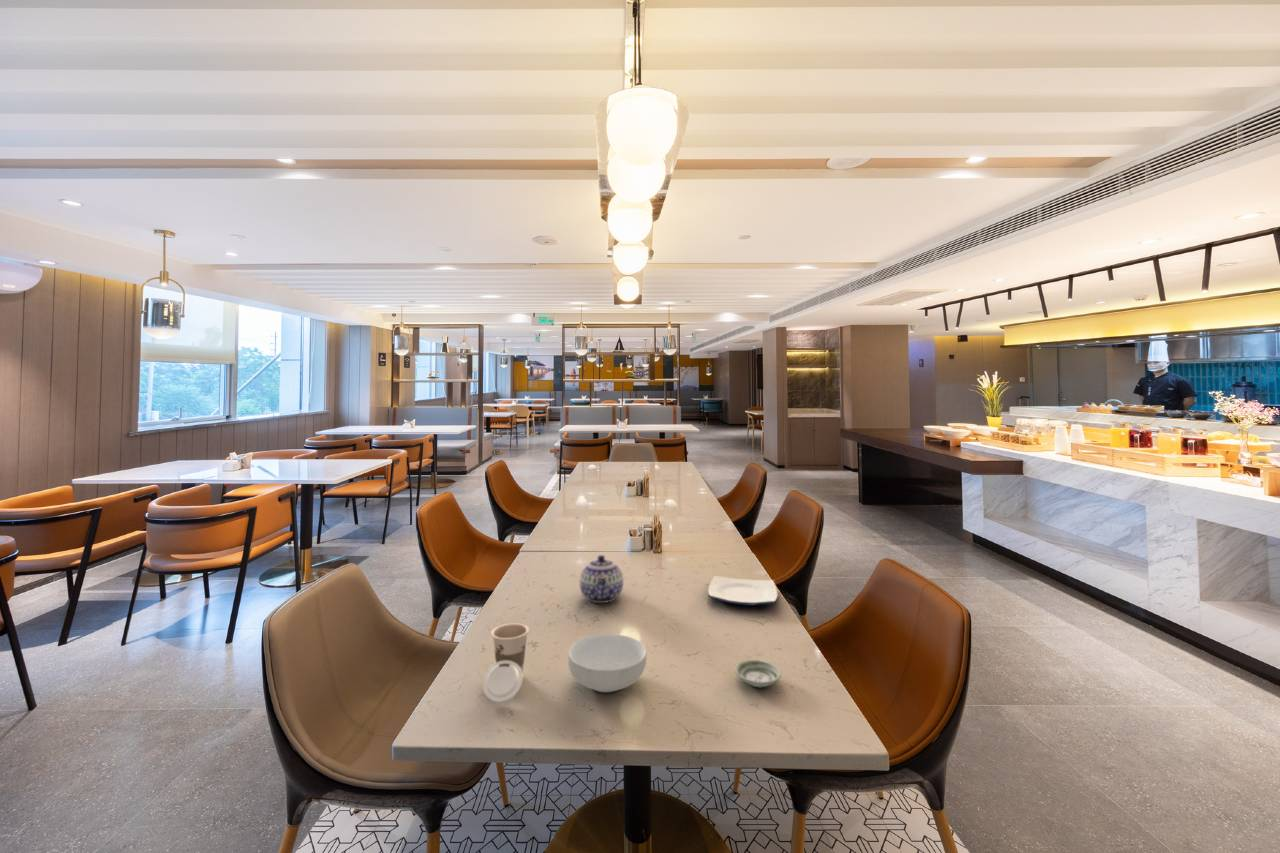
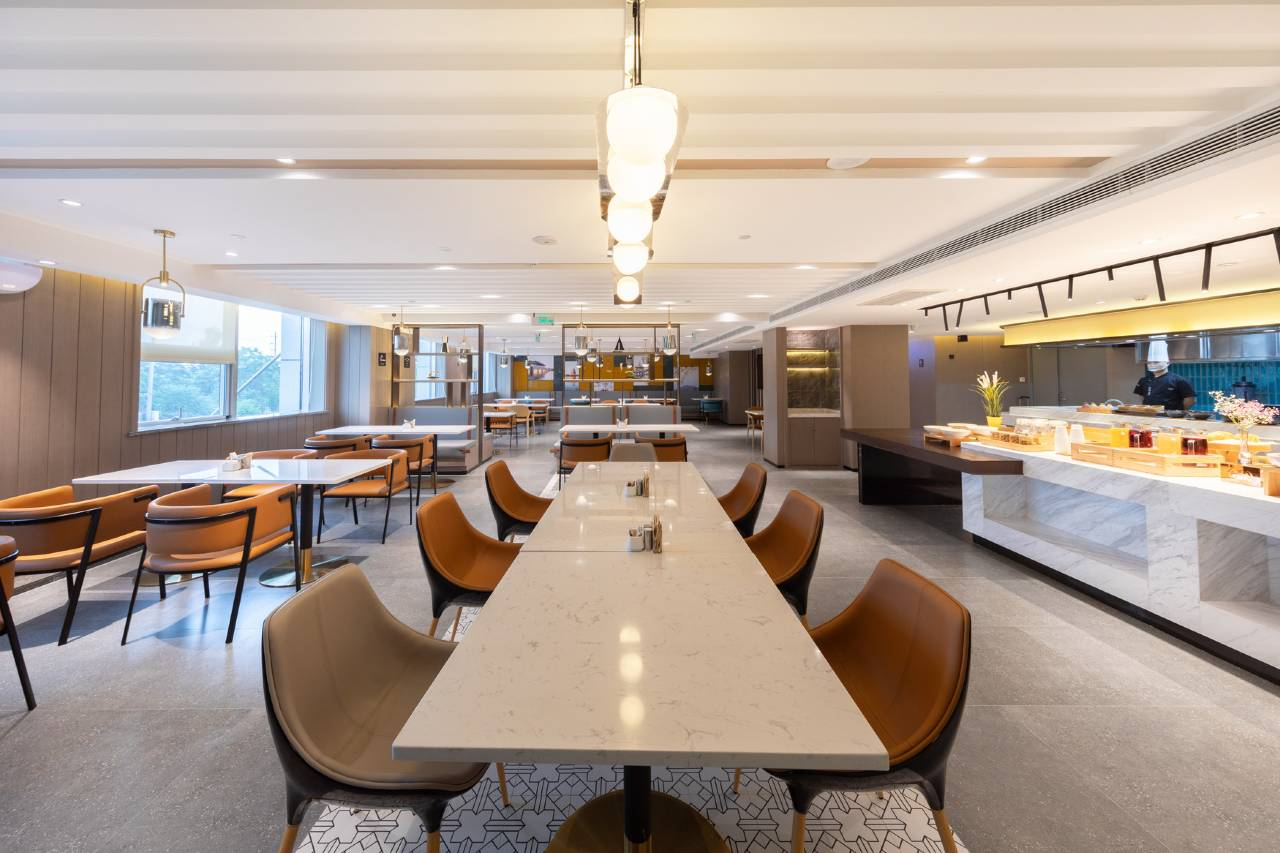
- cereal bowl (607, 666)
- teapot (601, 576)
- saucer (757, 675)
- cup (507, 660)
- plate (742, 591)
